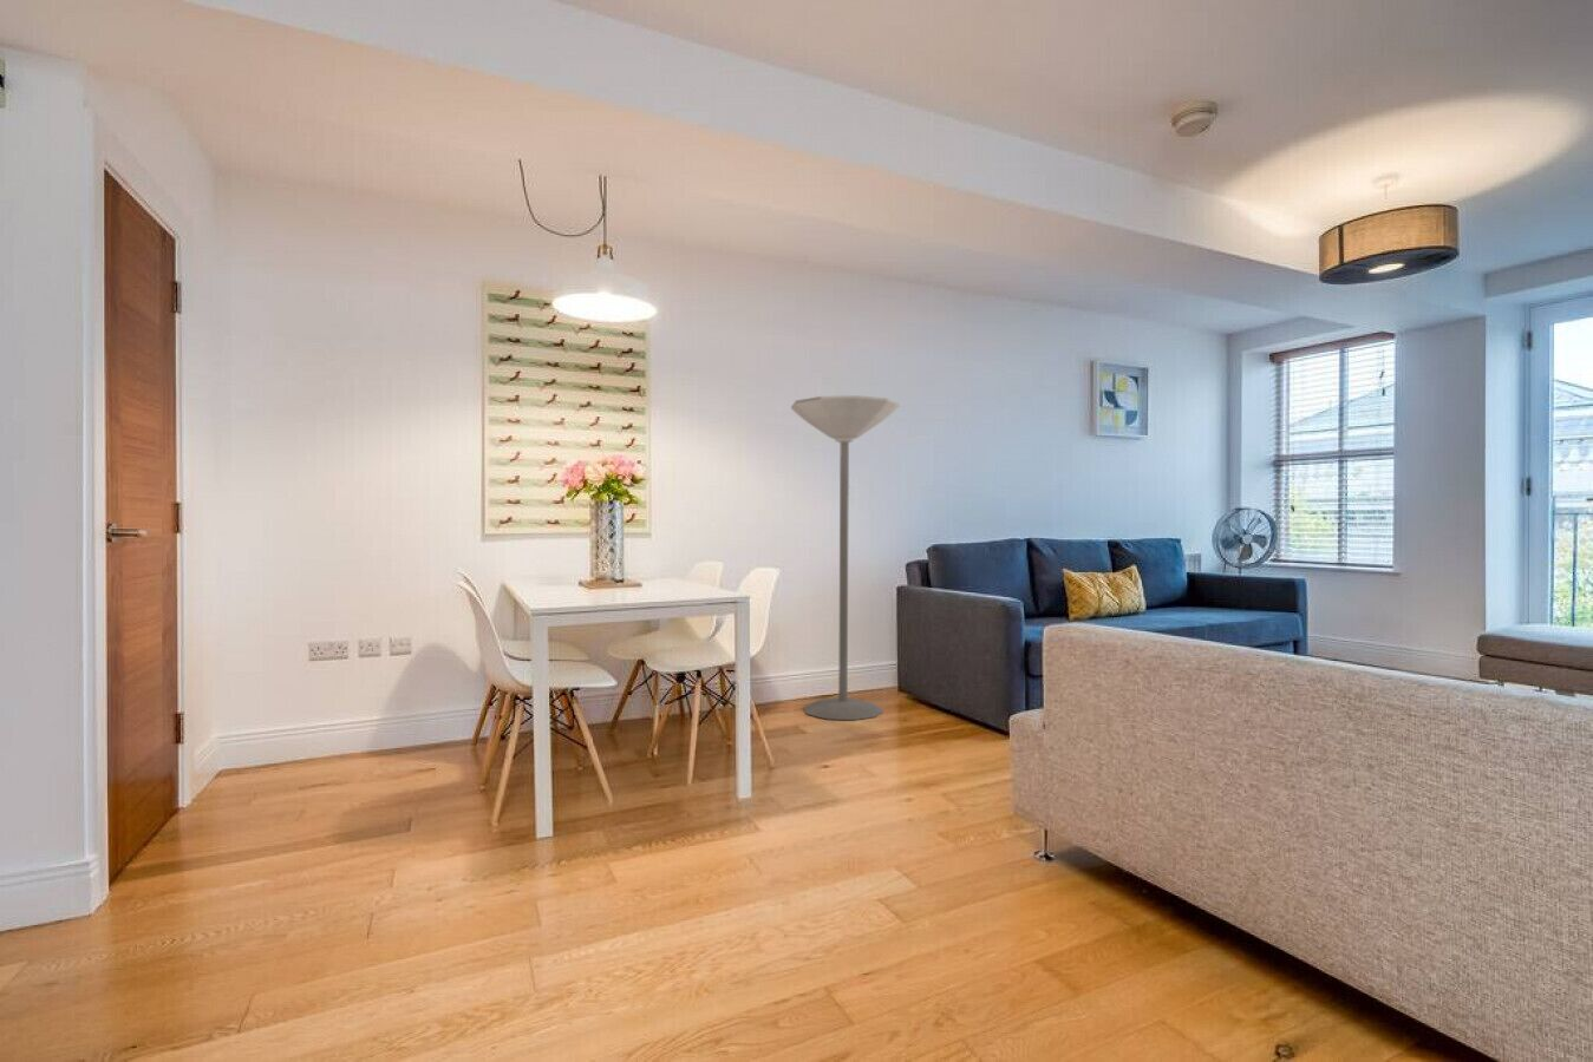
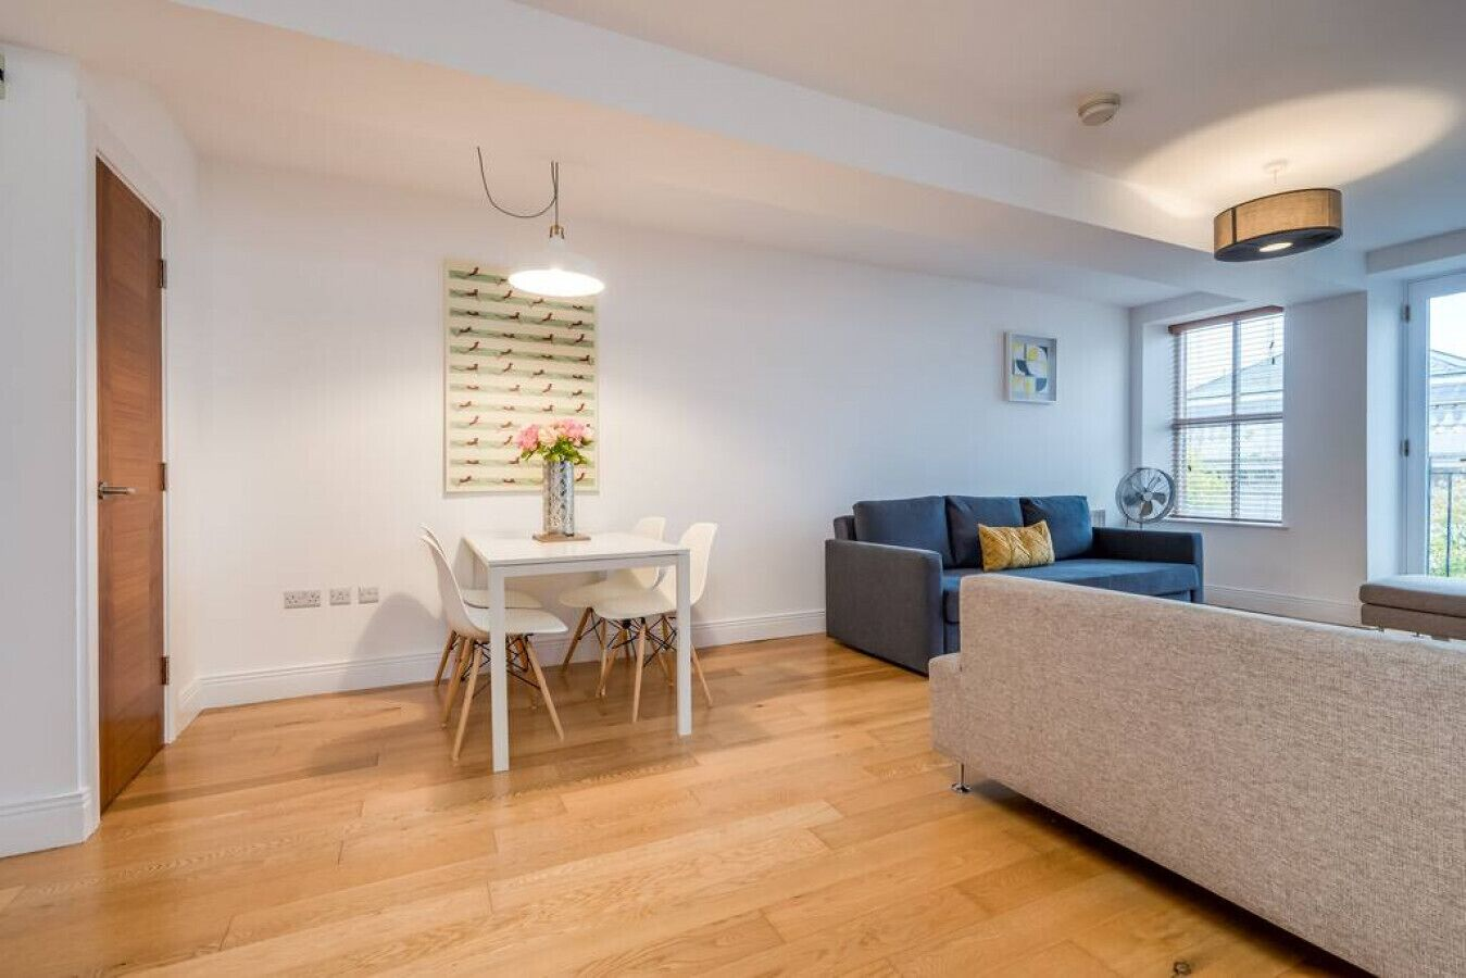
- floor lamp (843, 557)
